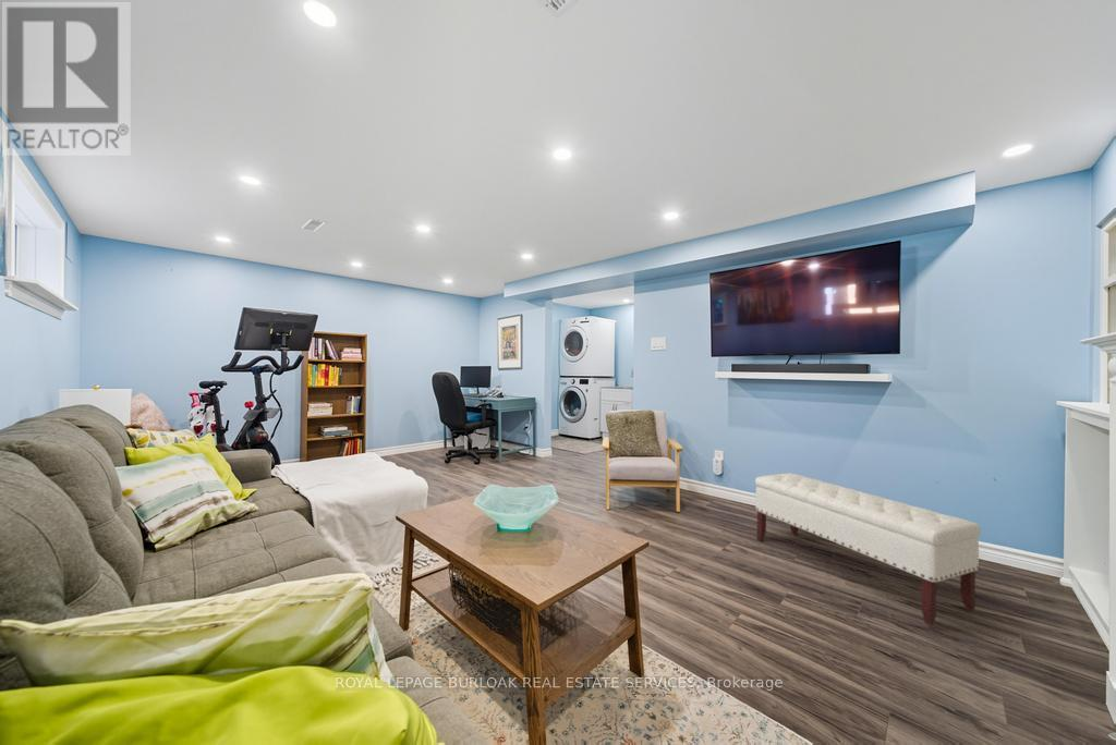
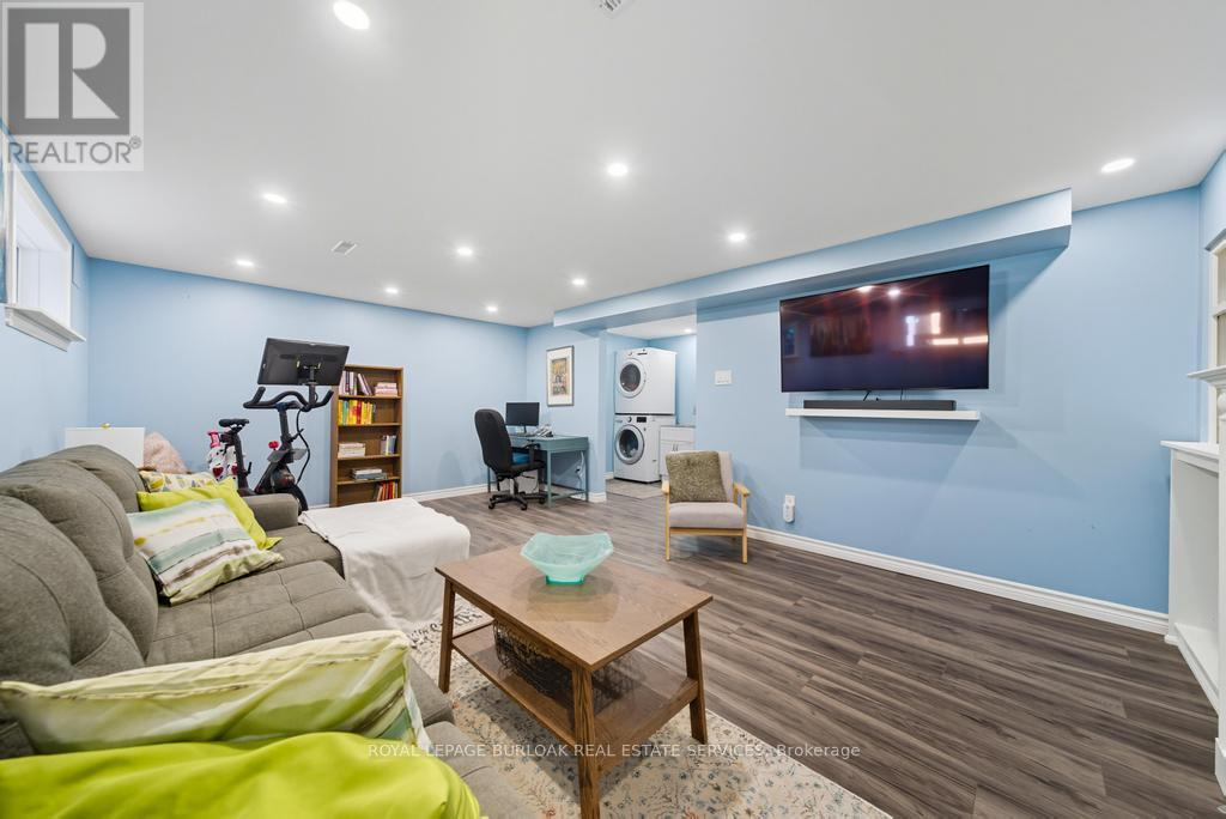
- bench (847, 532)
